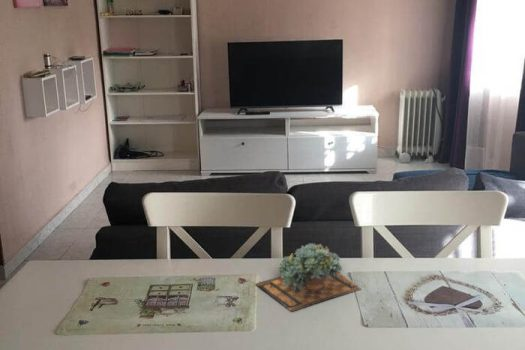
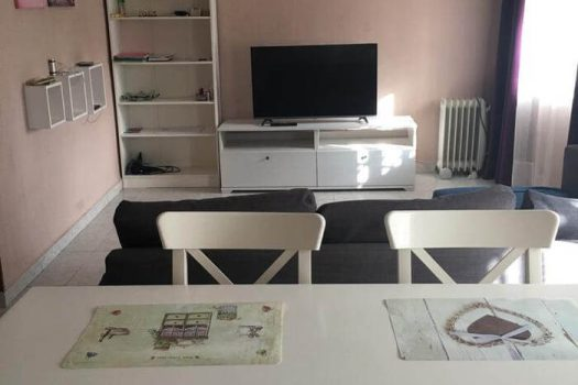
- succulent plant (308, 265)
